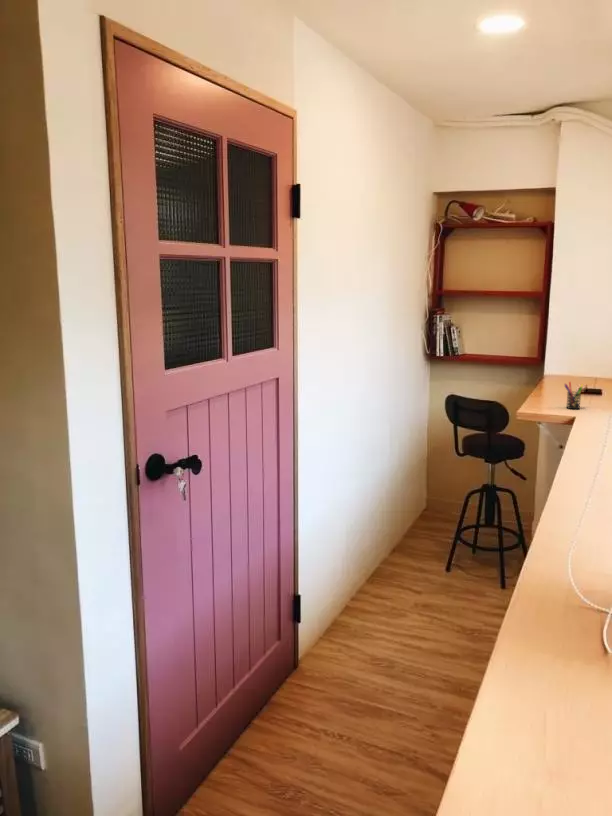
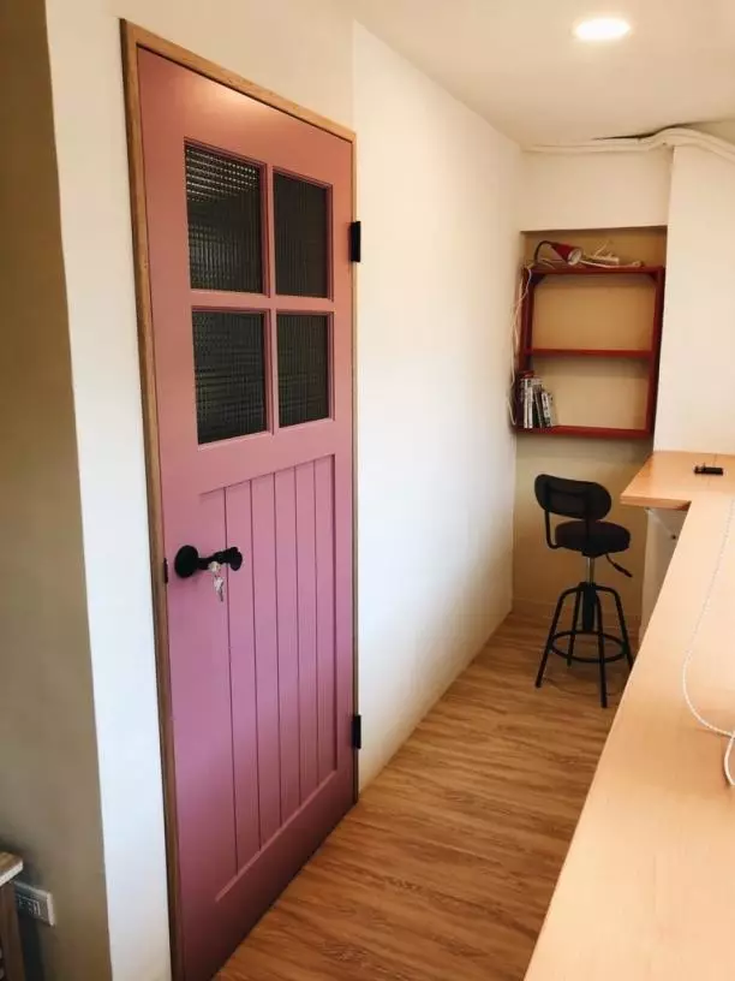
- pen holder (574, 394)
